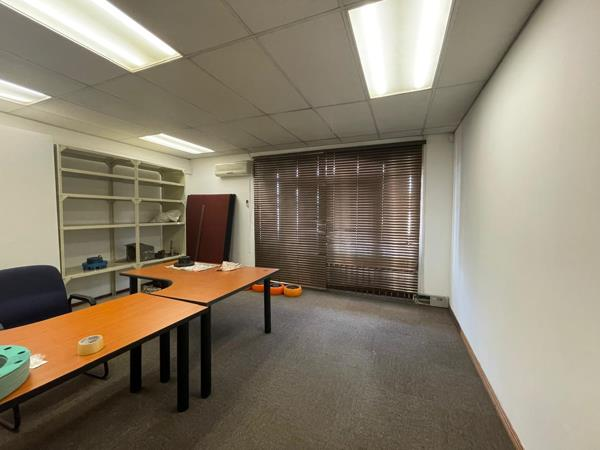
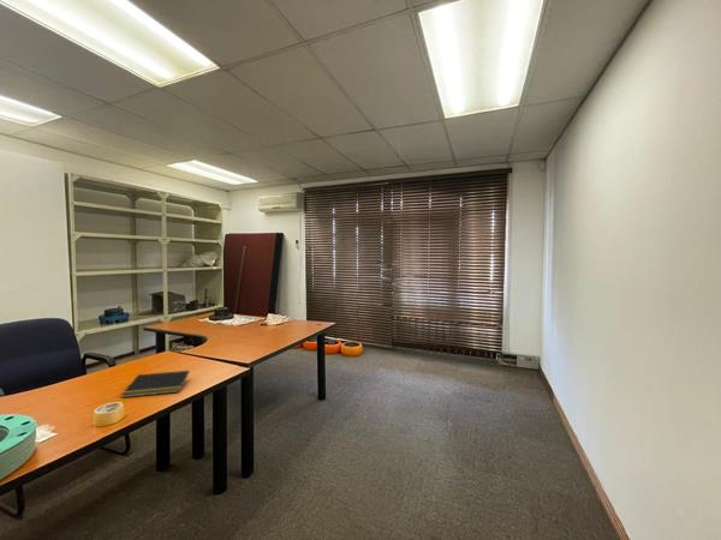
+ notepad (157, 383)
